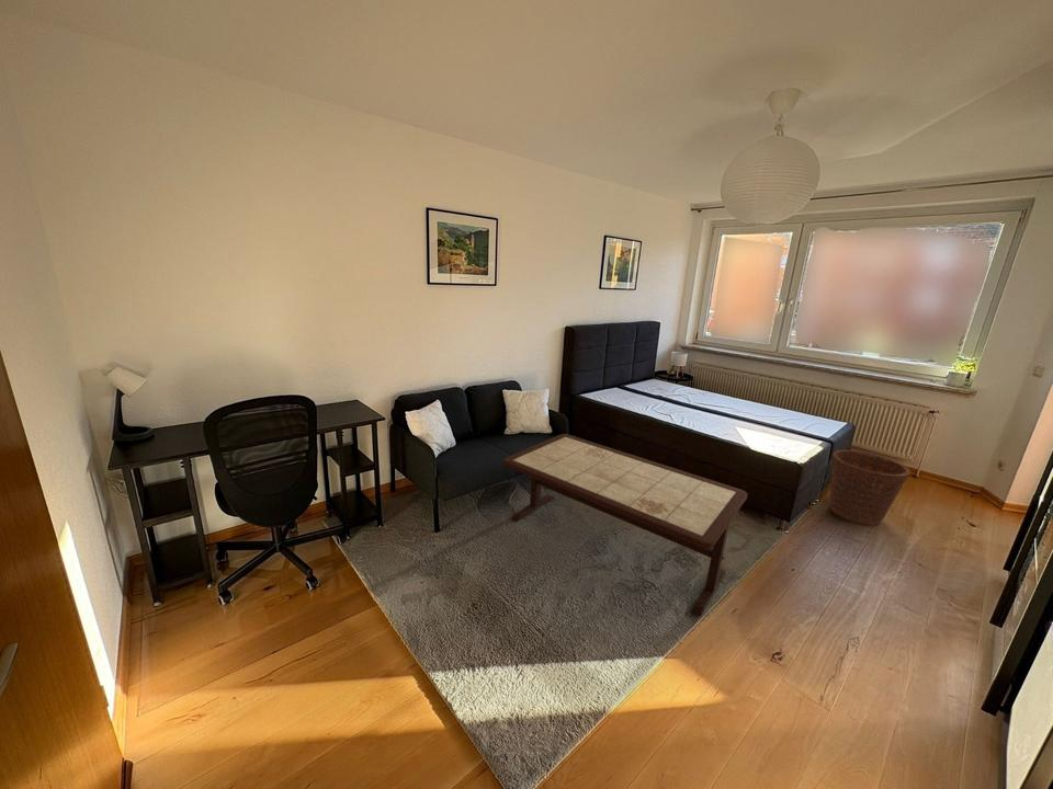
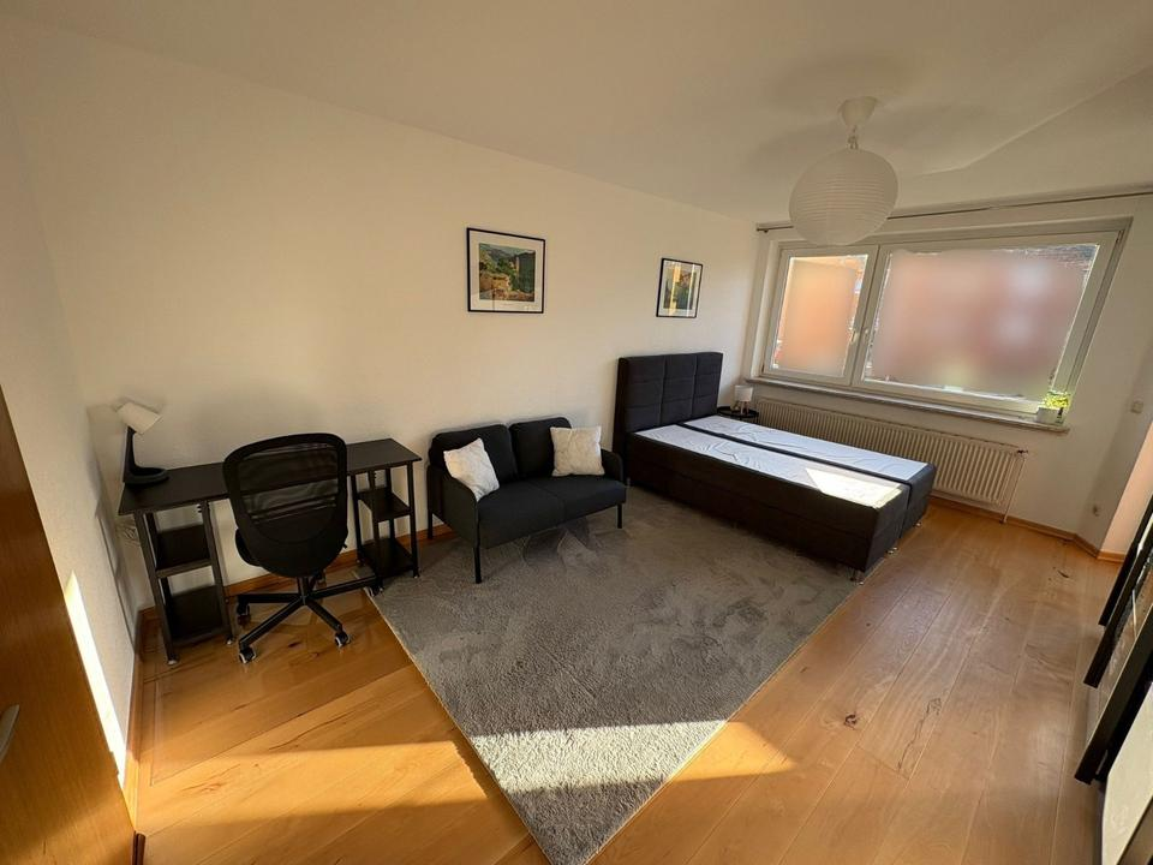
- basket (862, 488)
- coffee table (614, 510)
